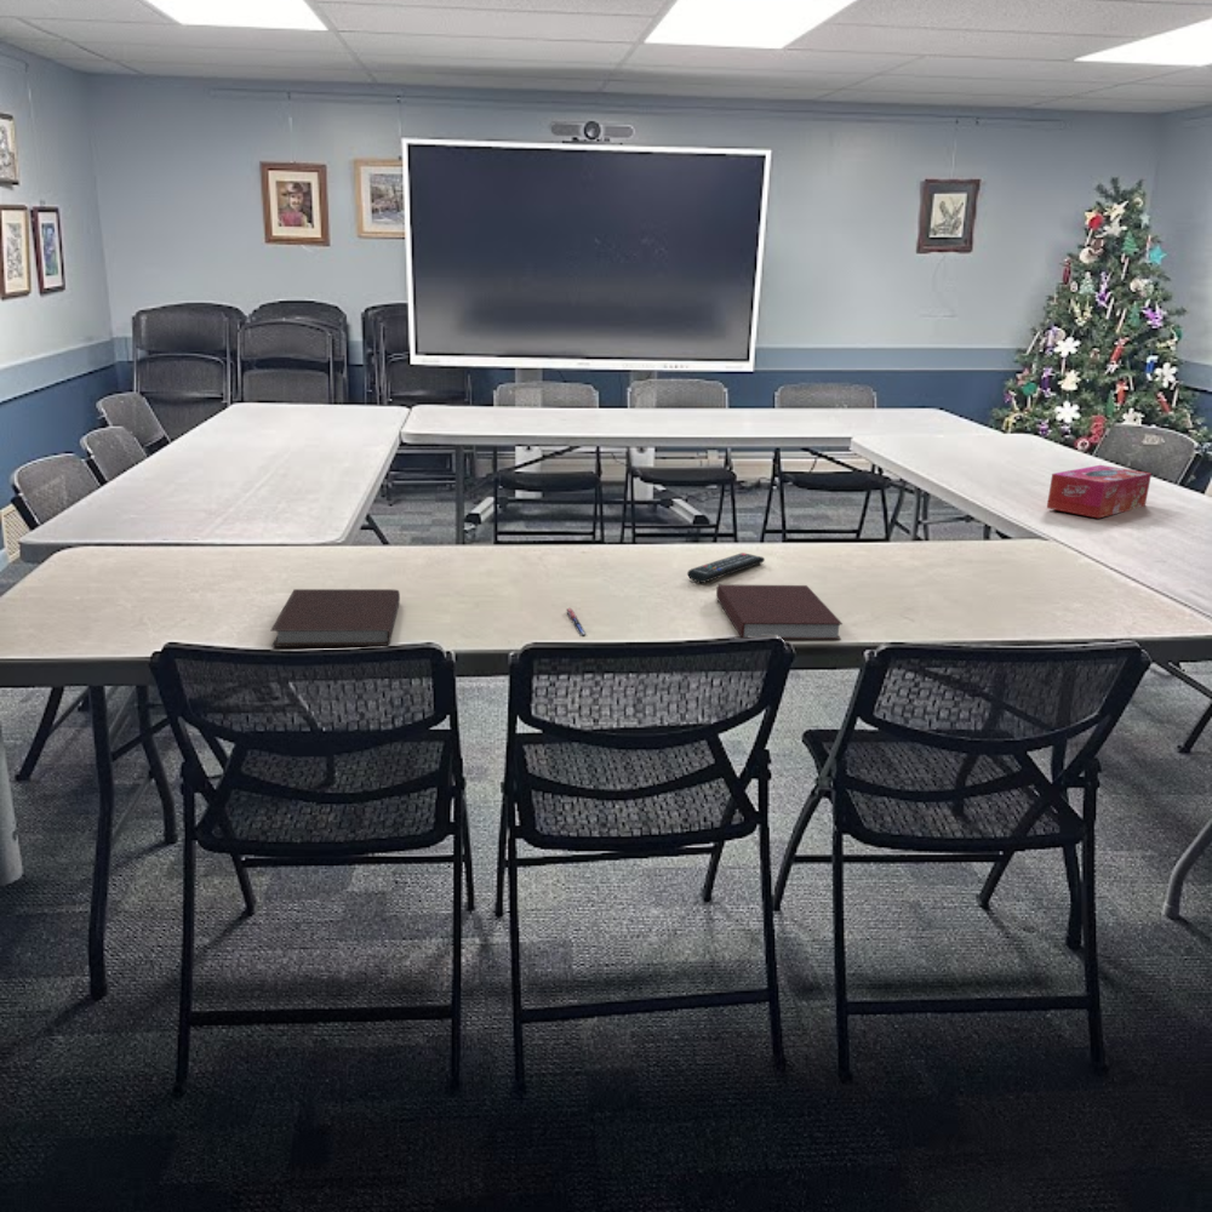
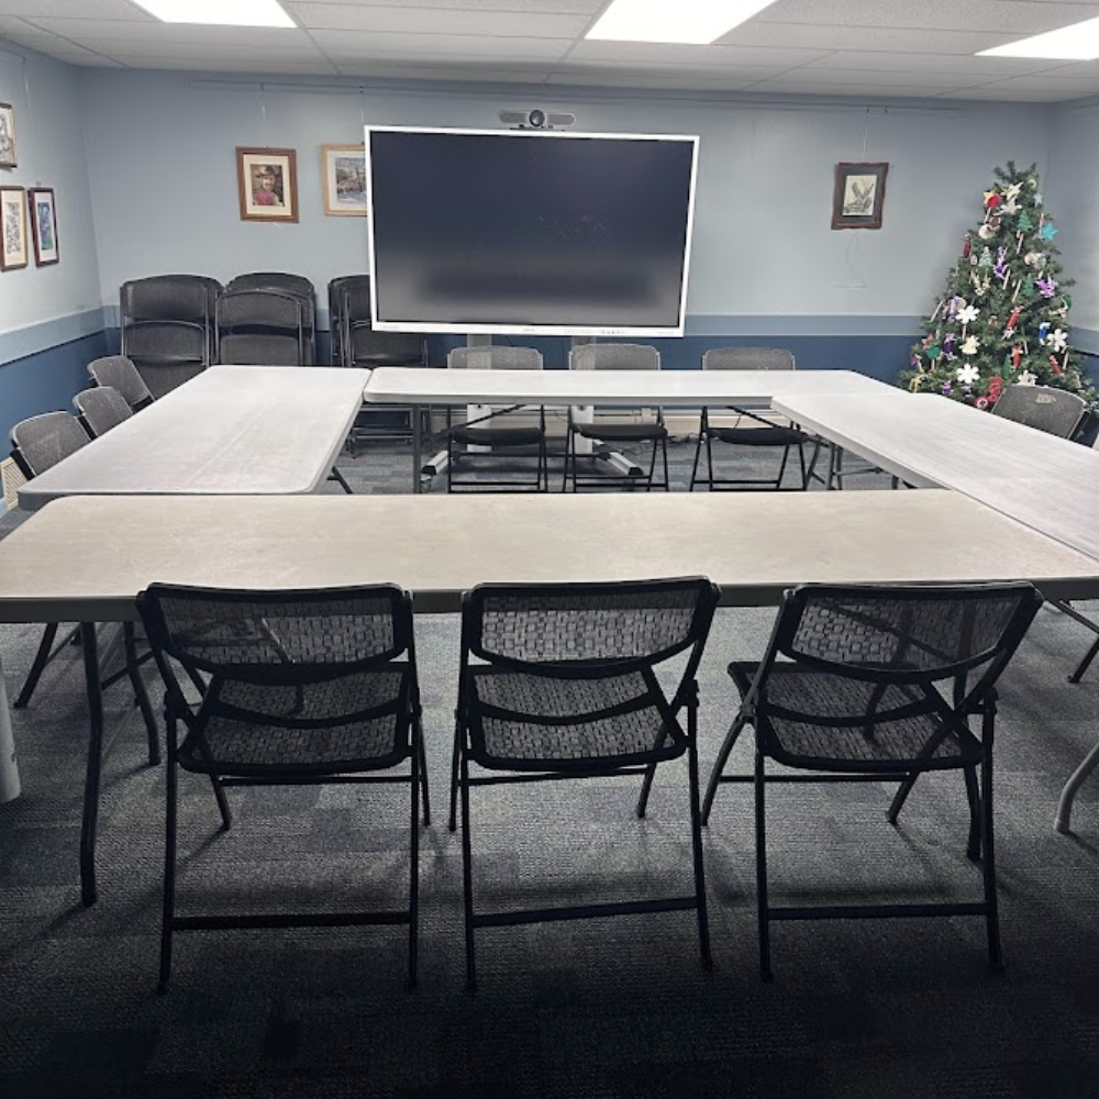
- notebook (776, 610)
- pen (576, 621)
- notebook (339, 616)
- remote control (726, 567)
- tissue box (1099, 490)
